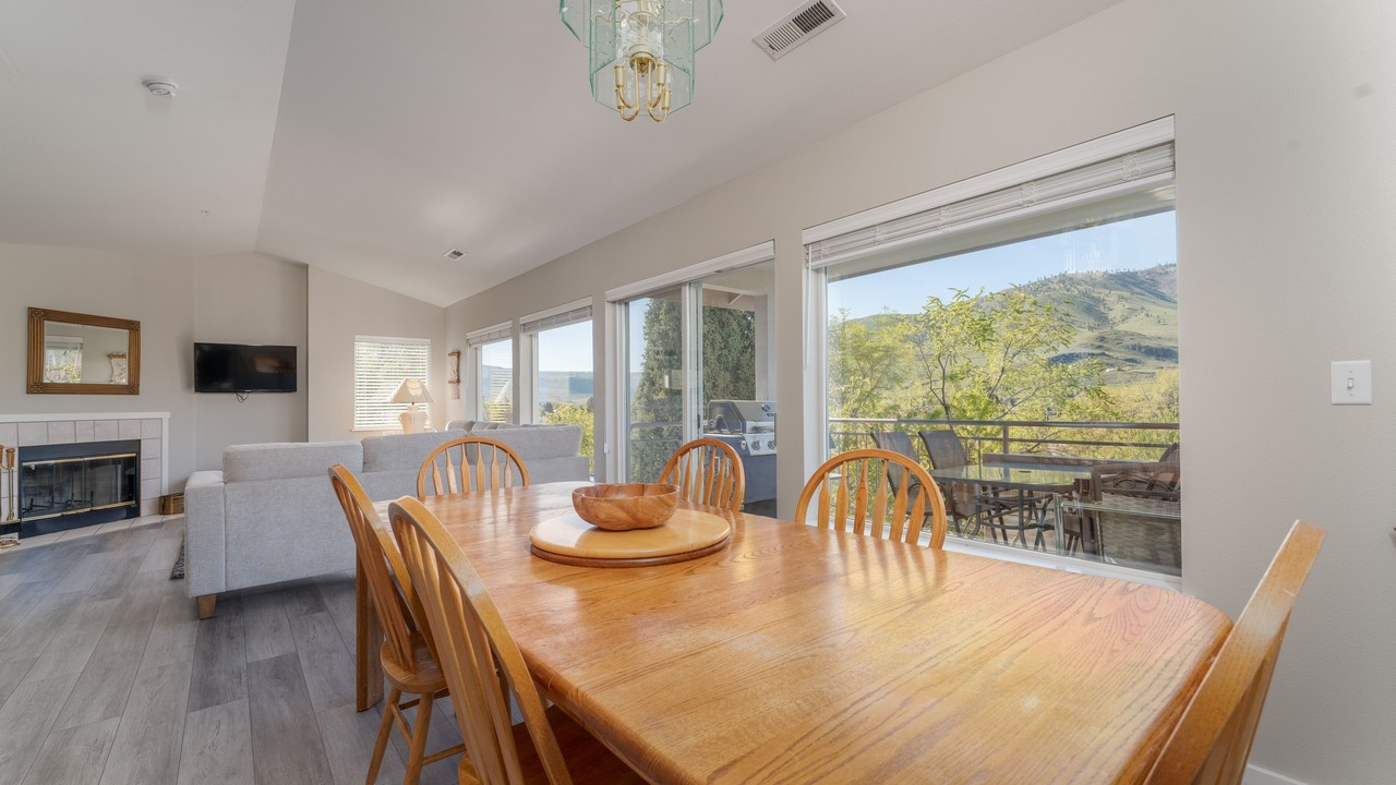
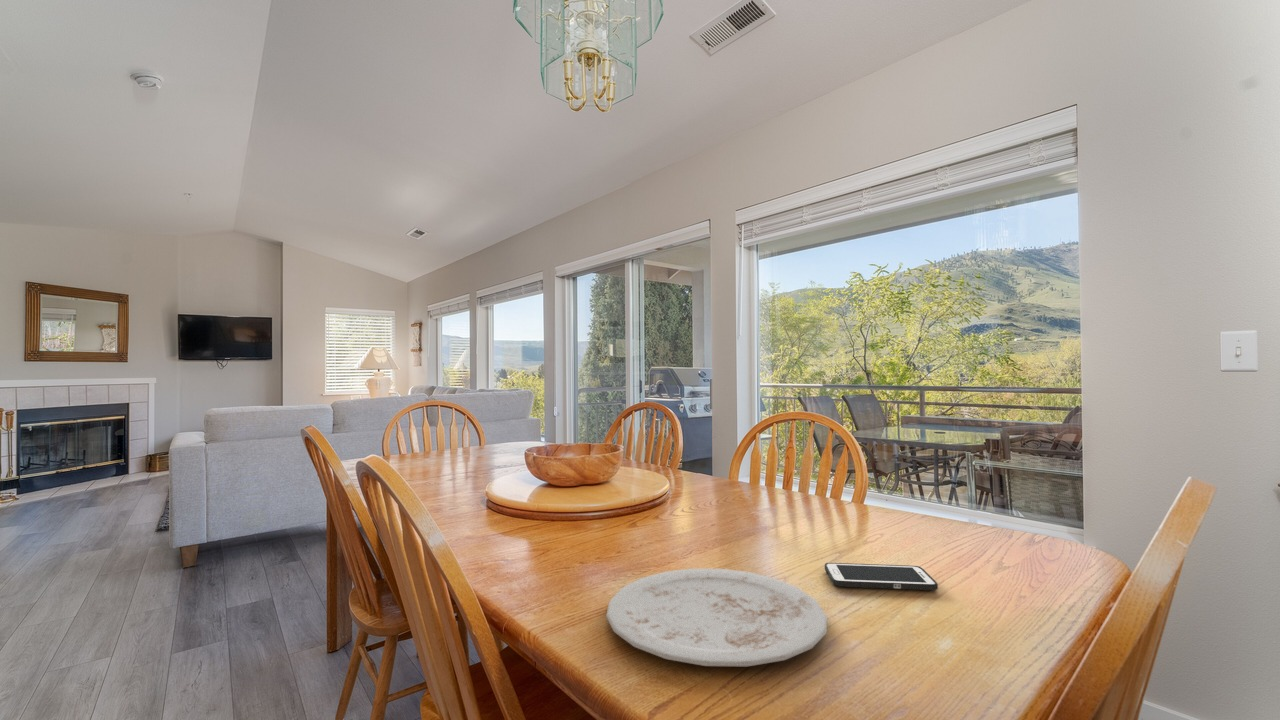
+ plate (714, 611)
+ cell phone (878, 576)
